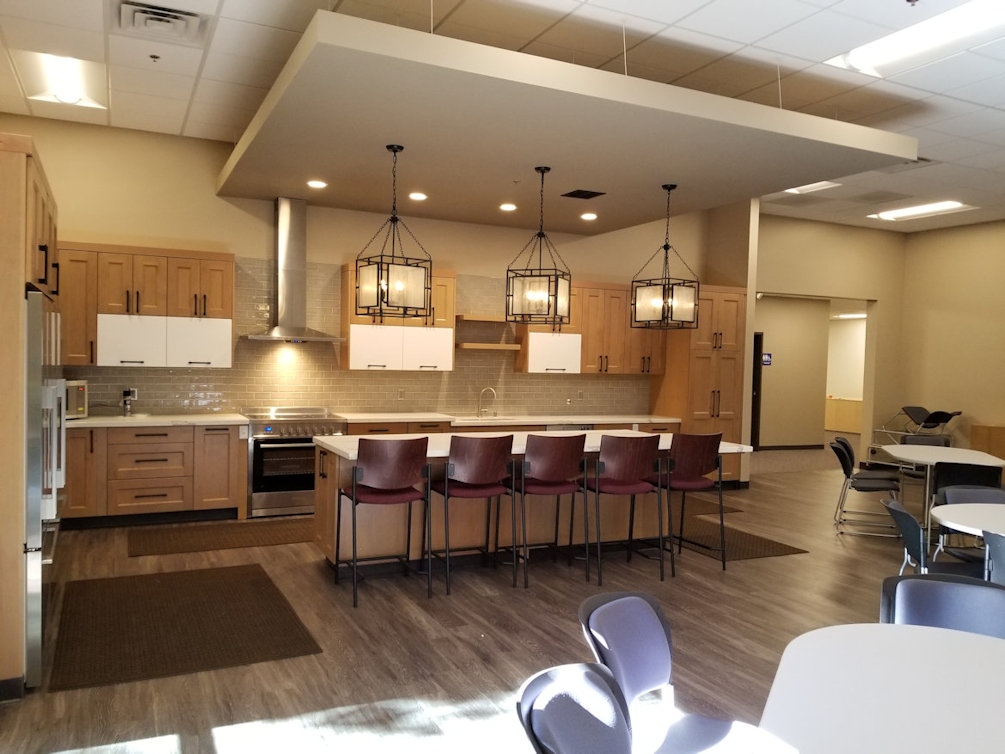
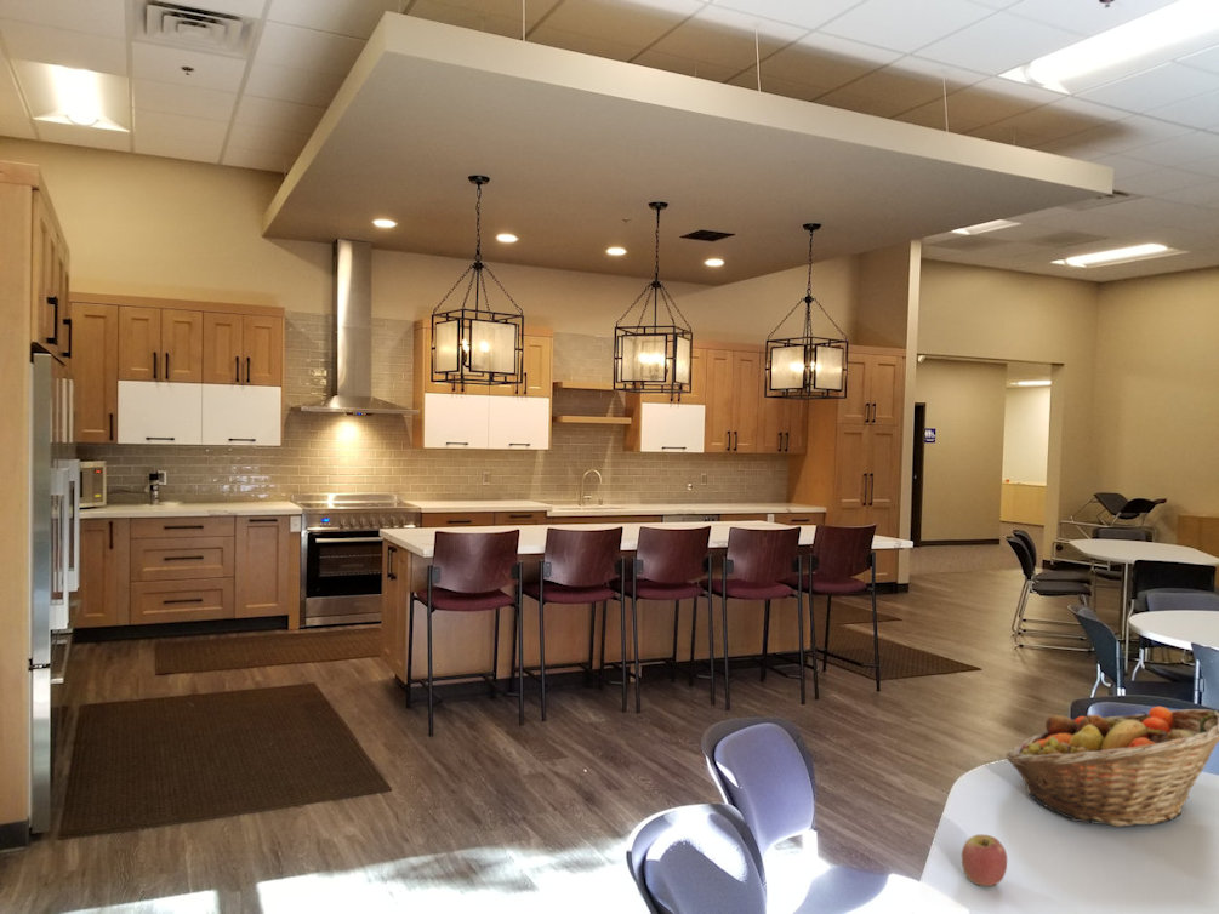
+ apple (984, 859)
+ fruit basket (1115, 753)
